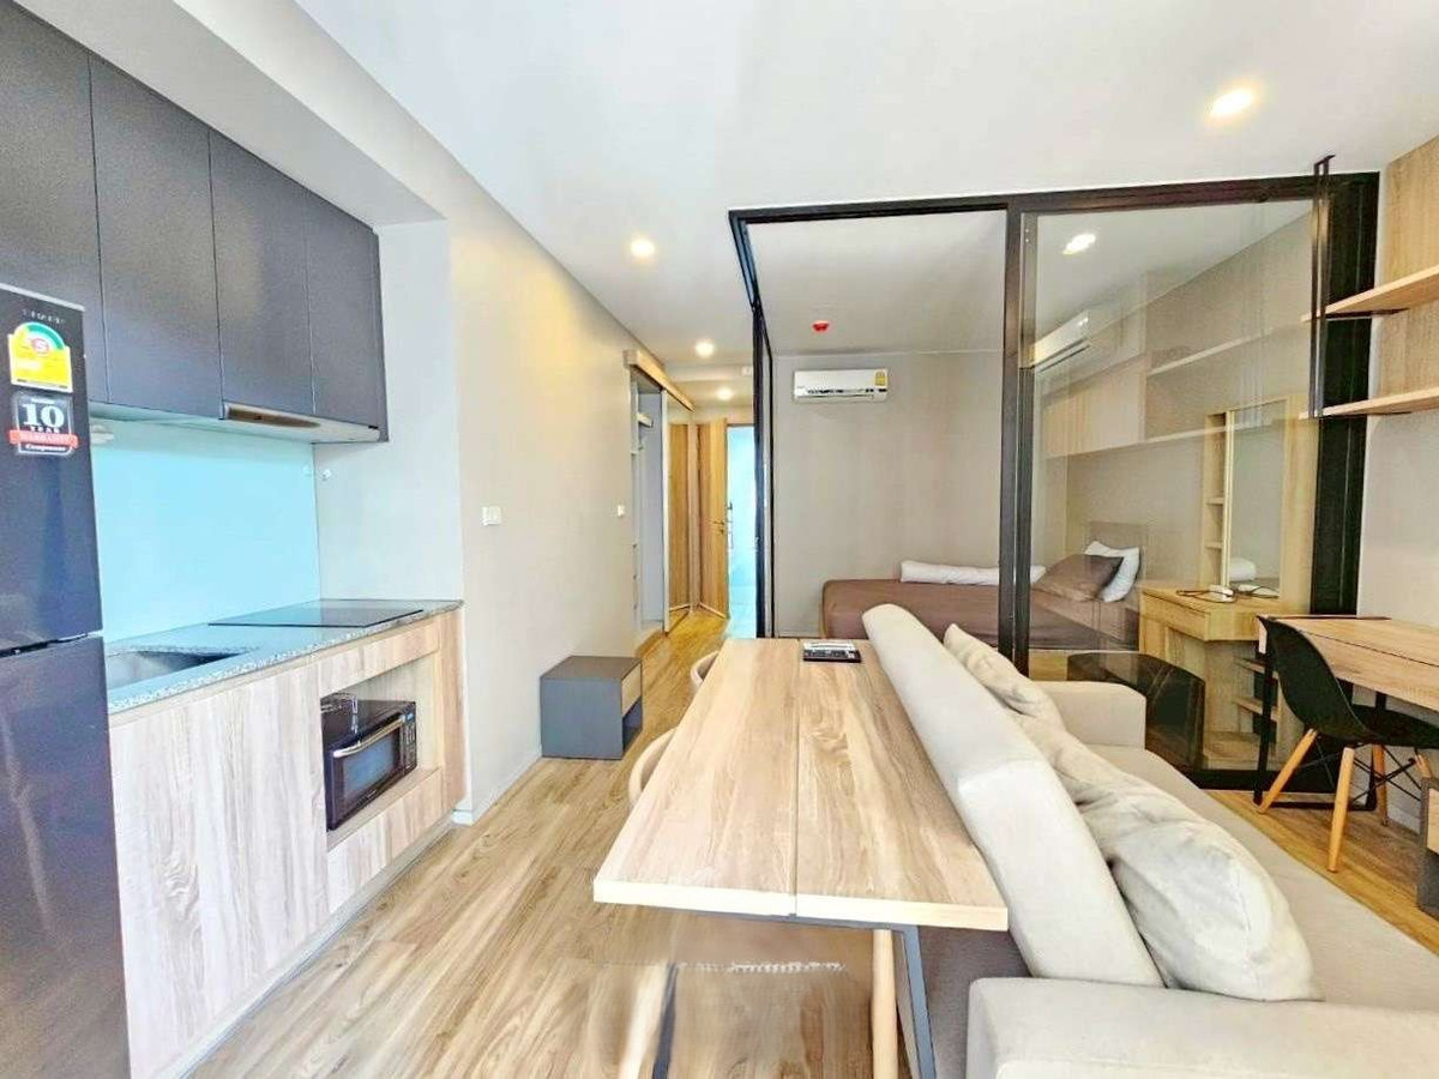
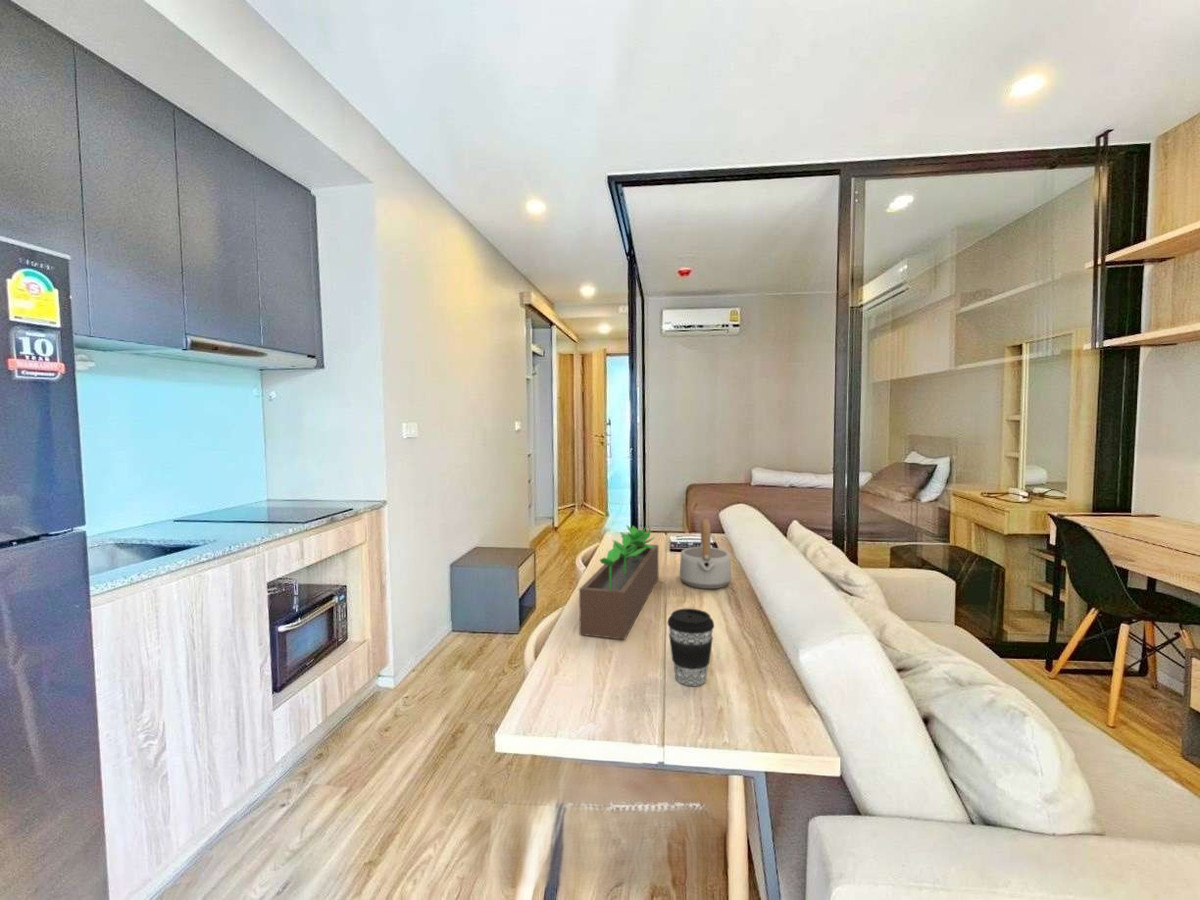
+ coffee cup (690, 647)
+ teapot (705, 553)
+ succulent planter (625, 569)
